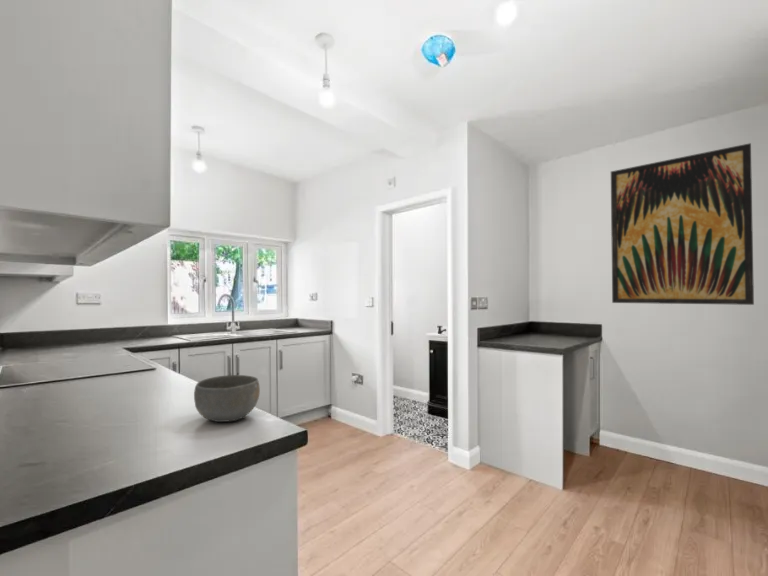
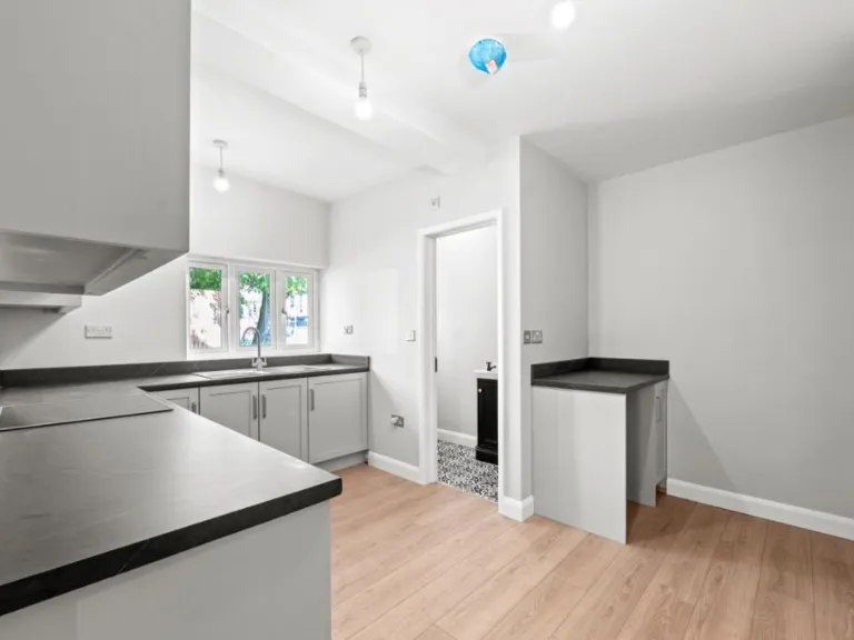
- wall art (674, 231)
- bowl (227, 399)
